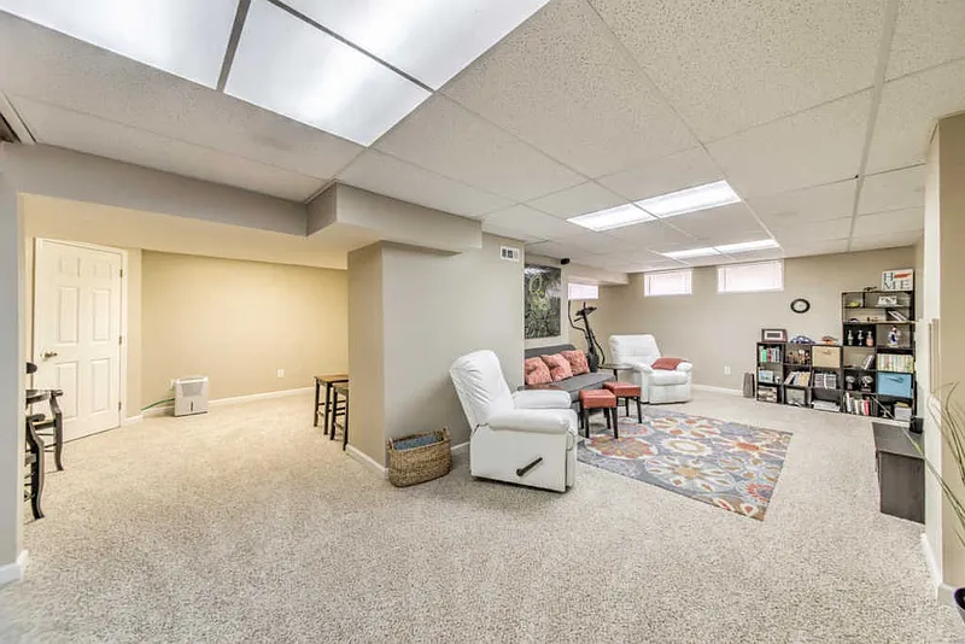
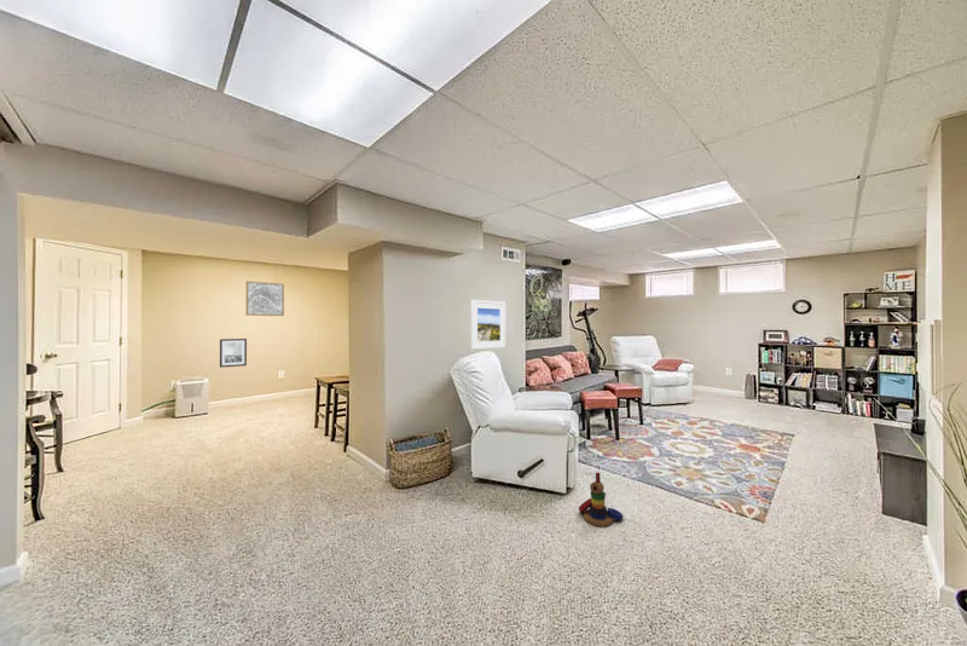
+ stacking toy (598, 494)
+ wall art (265, 299)
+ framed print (488, 324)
+ wall art (233, 352)
